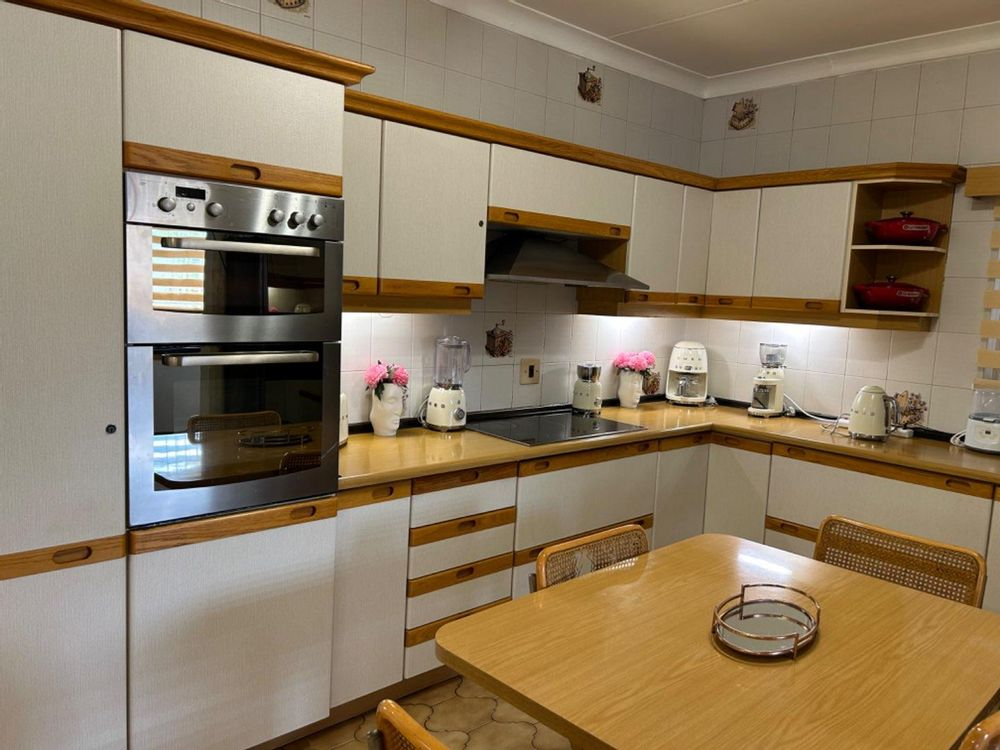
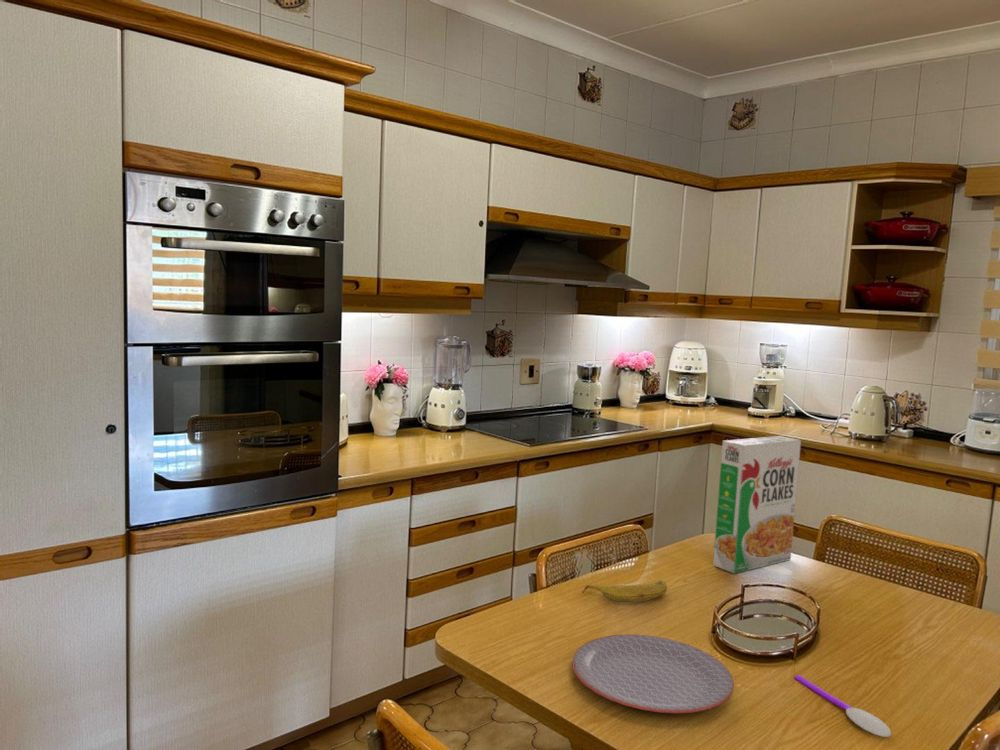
+ spoon (838, 702)
+ cereal box (757, 501)
+ plate (651, 674)
+ fruit (630, 588)
